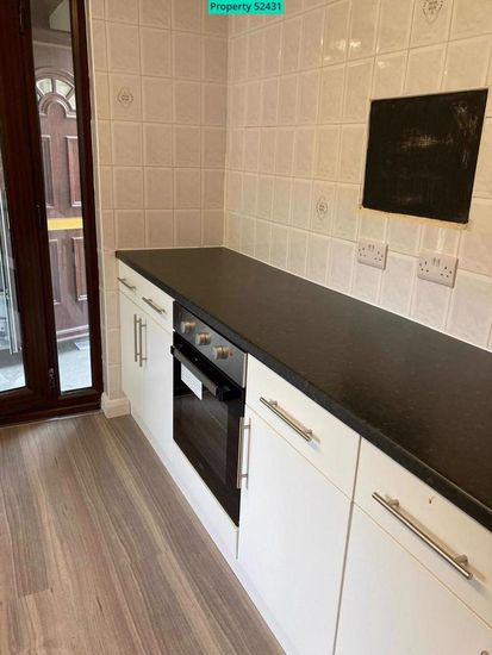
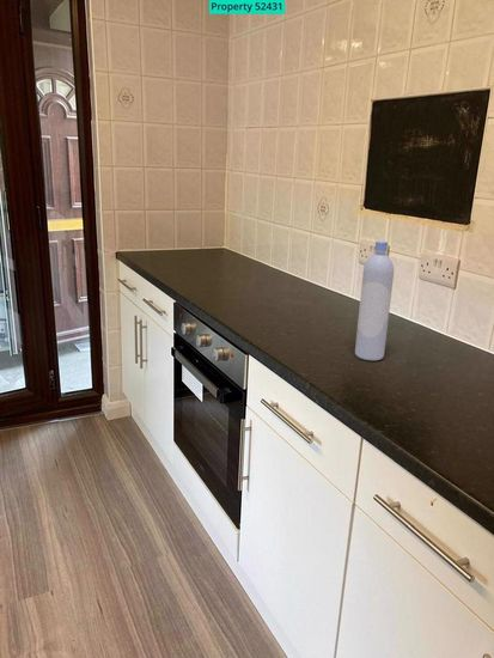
+ bottle (374, 300)
